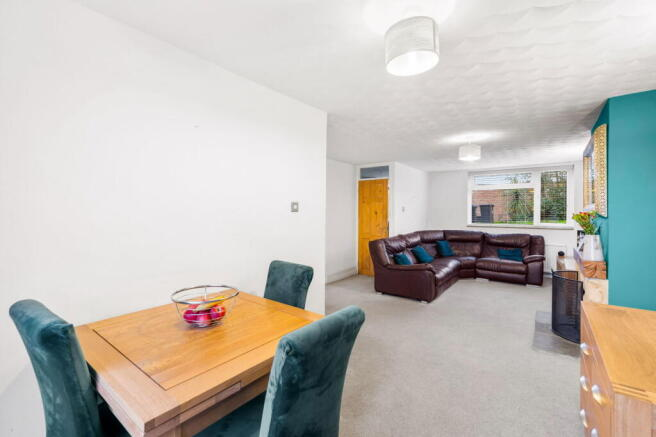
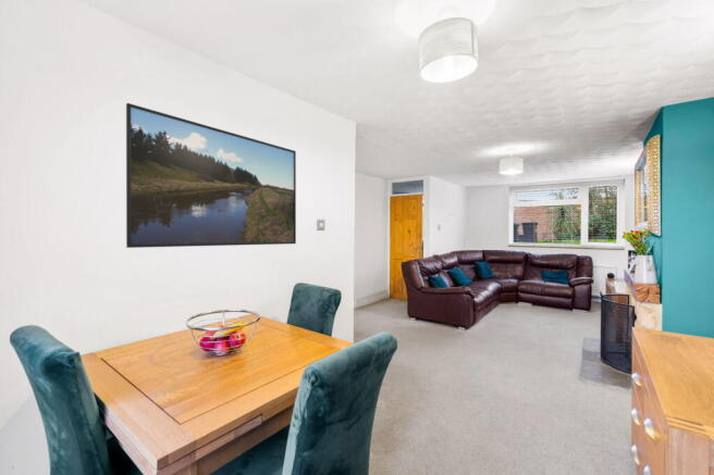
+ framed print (229, 188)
